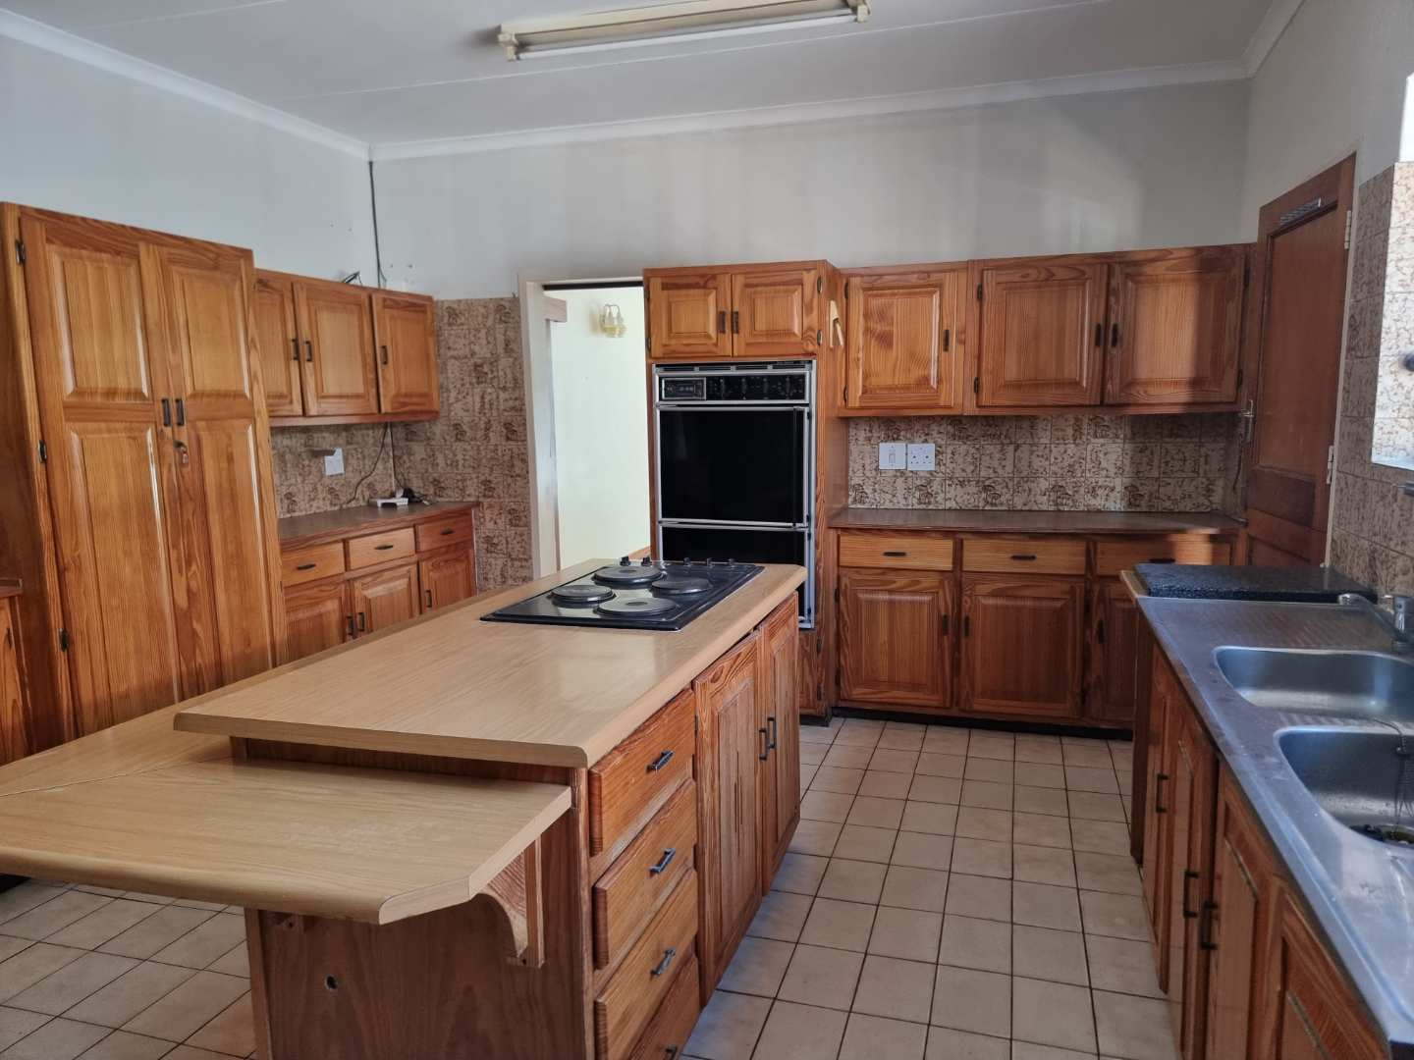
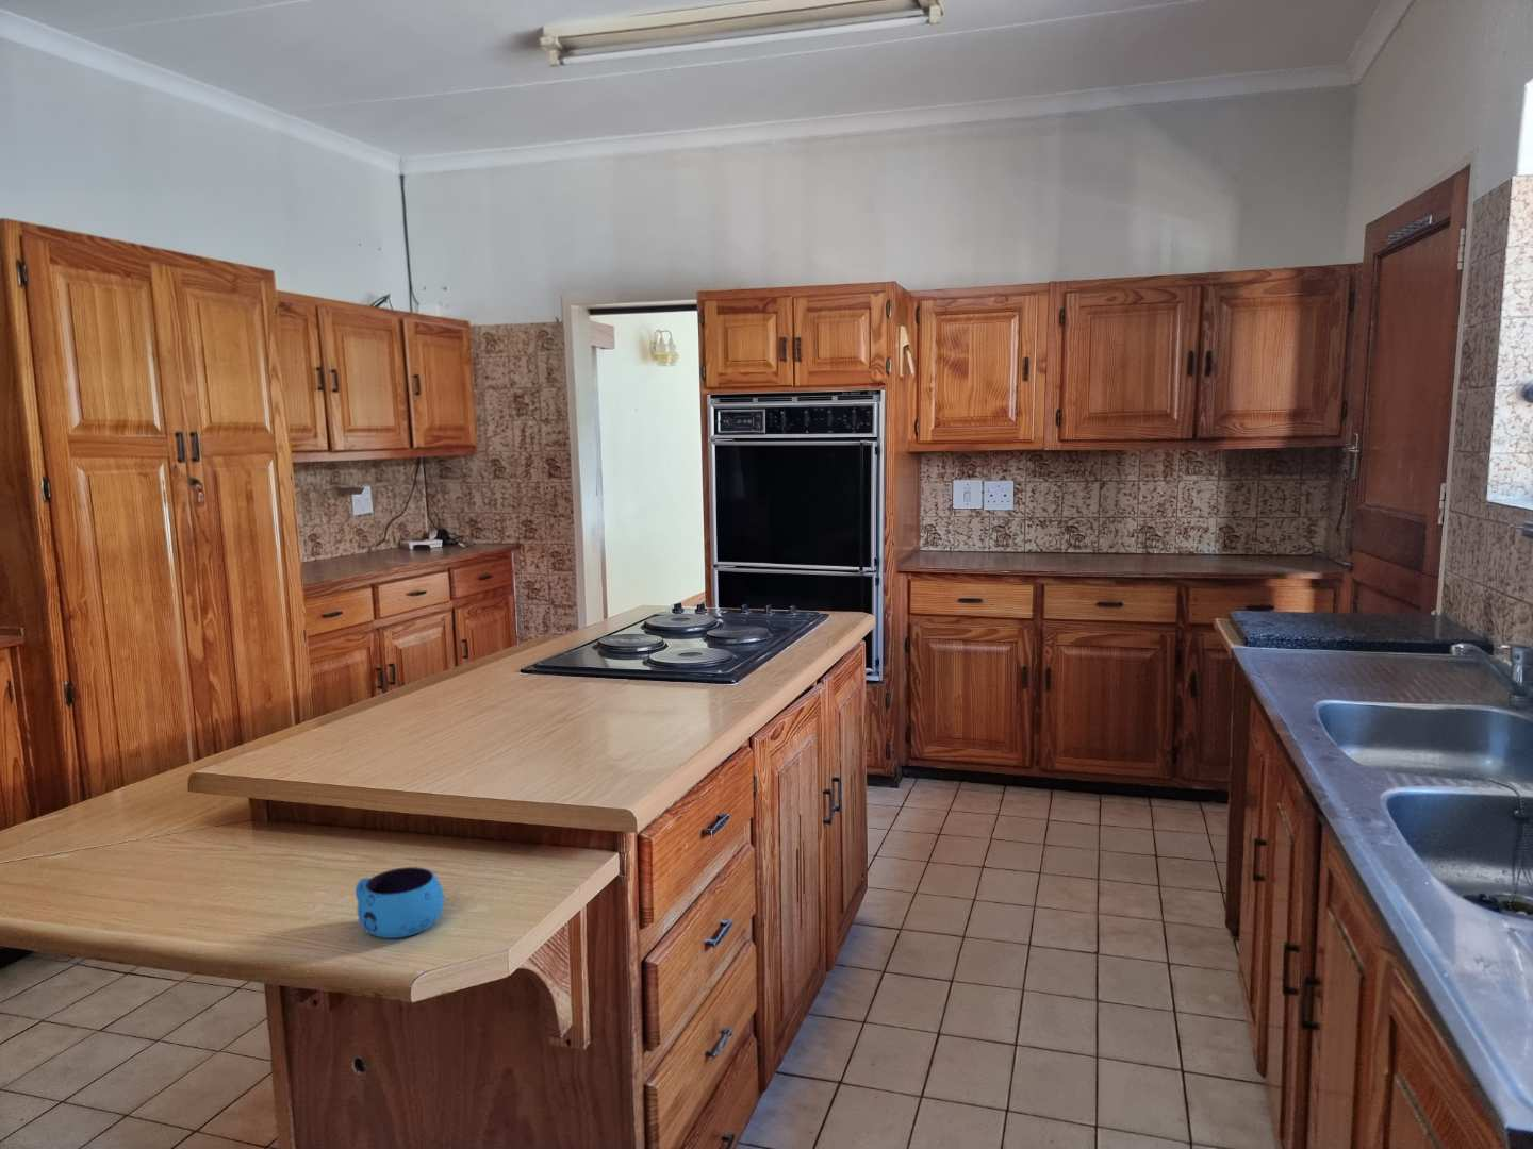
+ mug (392, 900)
